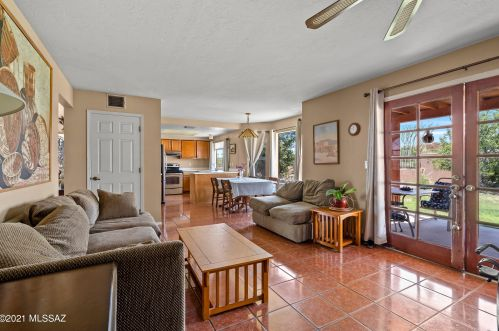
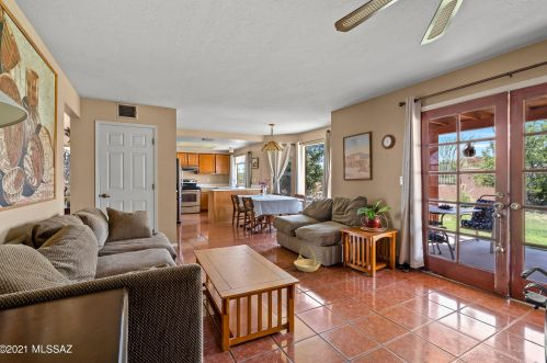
+ basket (307, 259)
